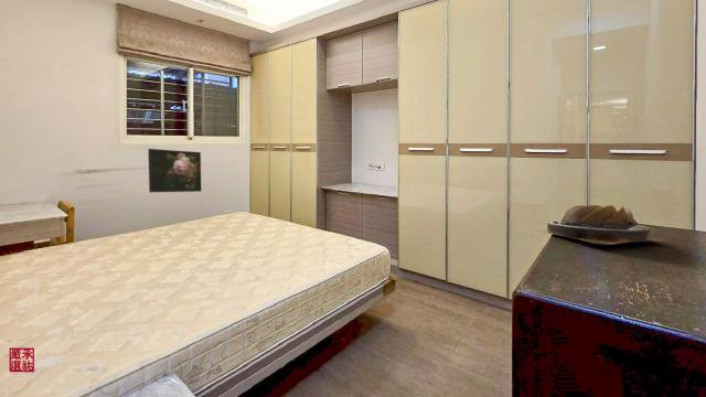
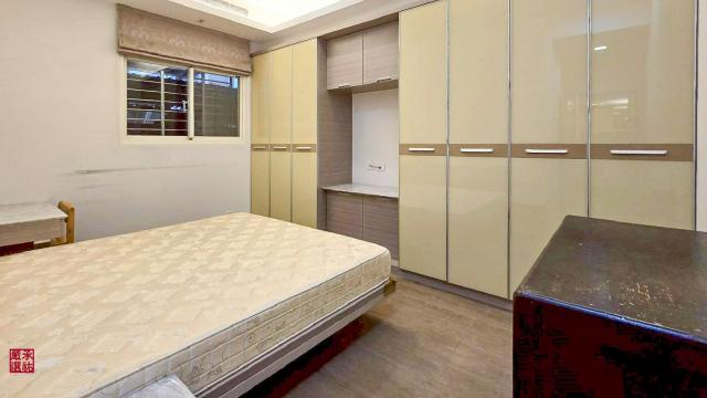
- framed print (175, 171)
- pastry (596, 219)
